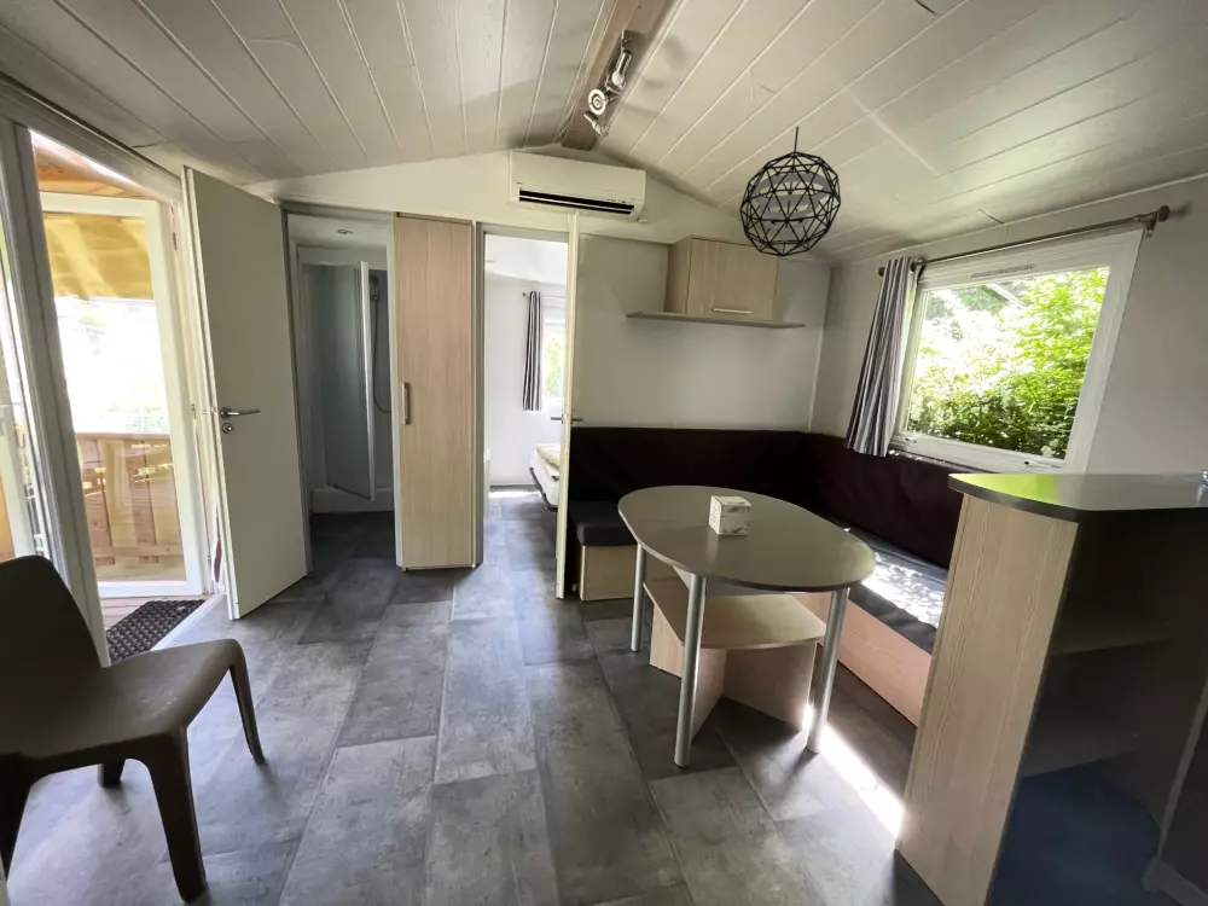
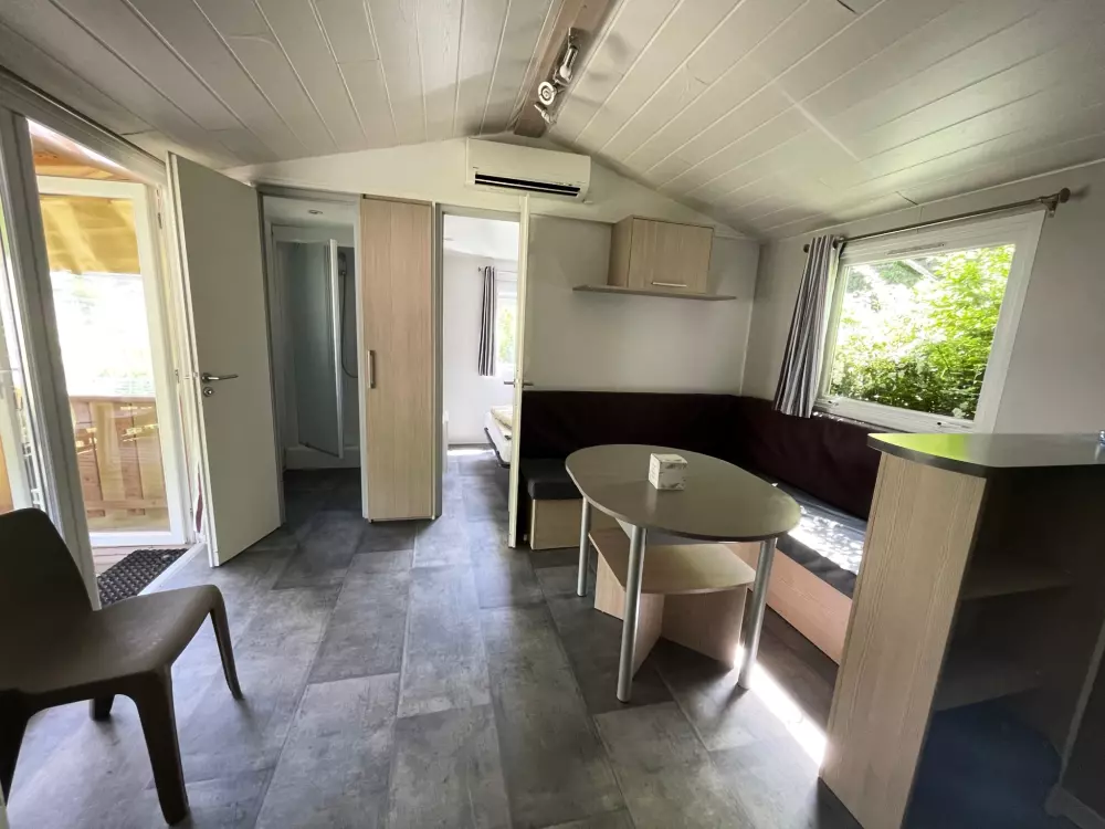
- pendant light (790, 193)
